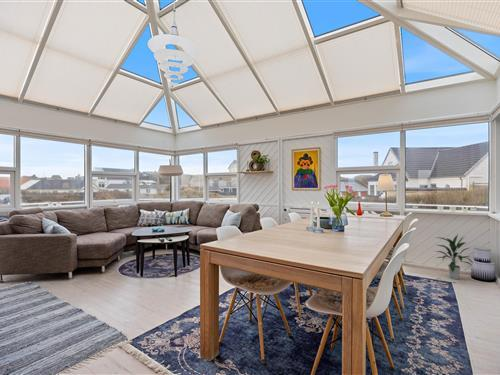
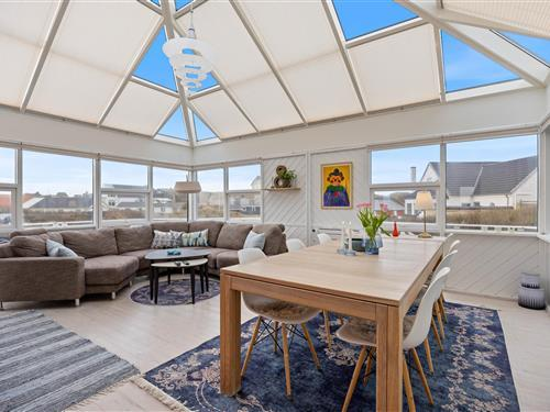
- indoor plant (453, 255)
